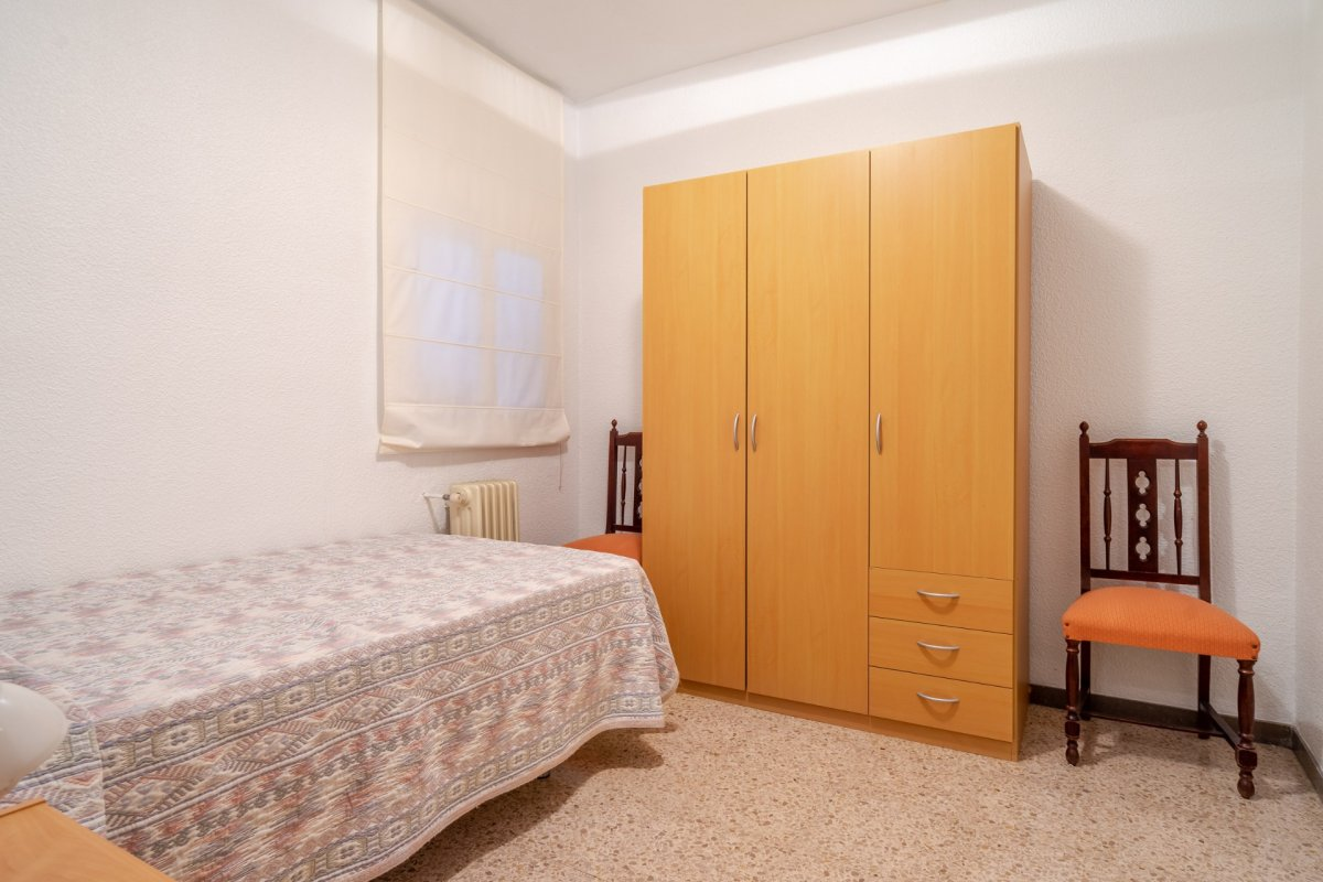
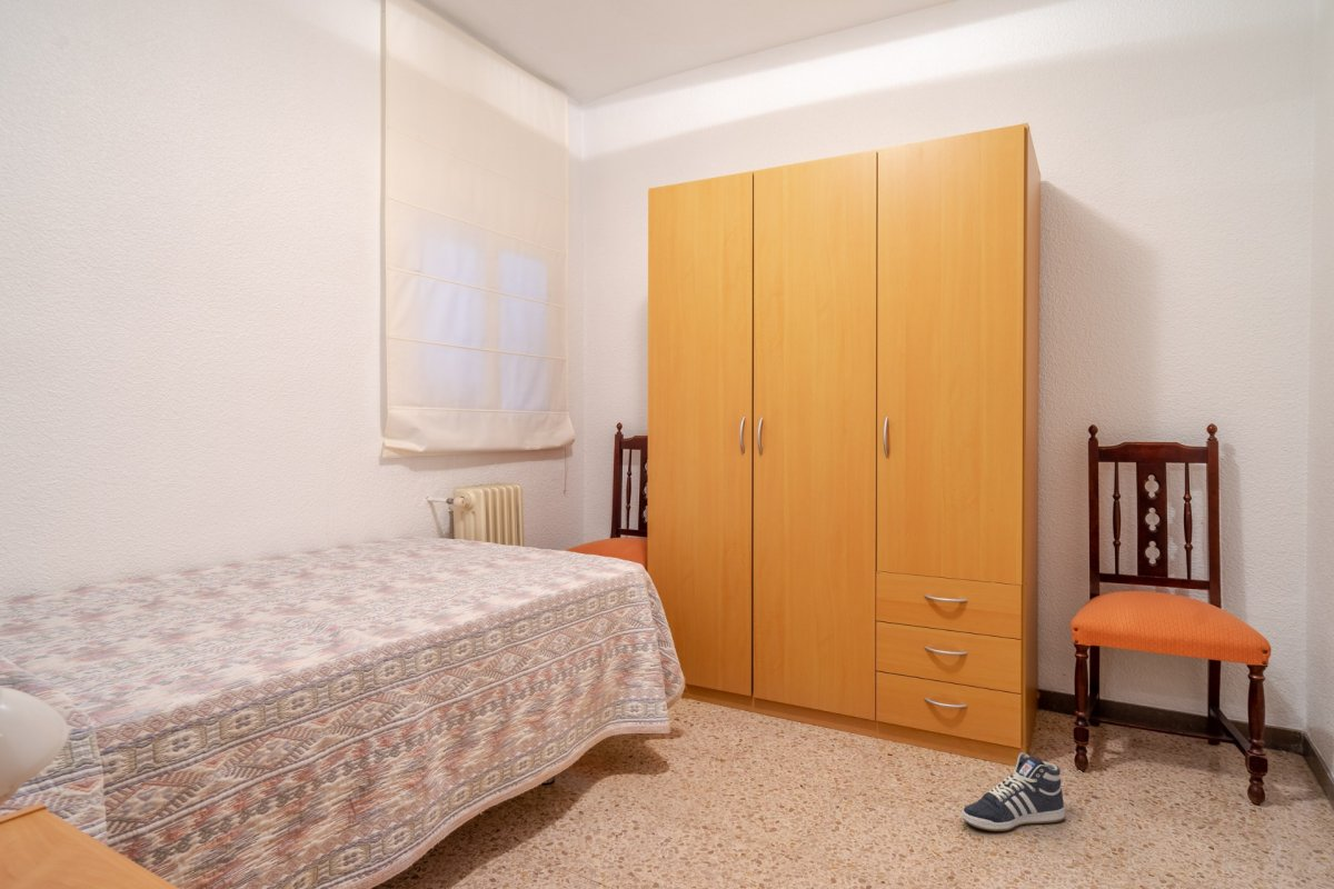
+ sneaker (1012, 789)
